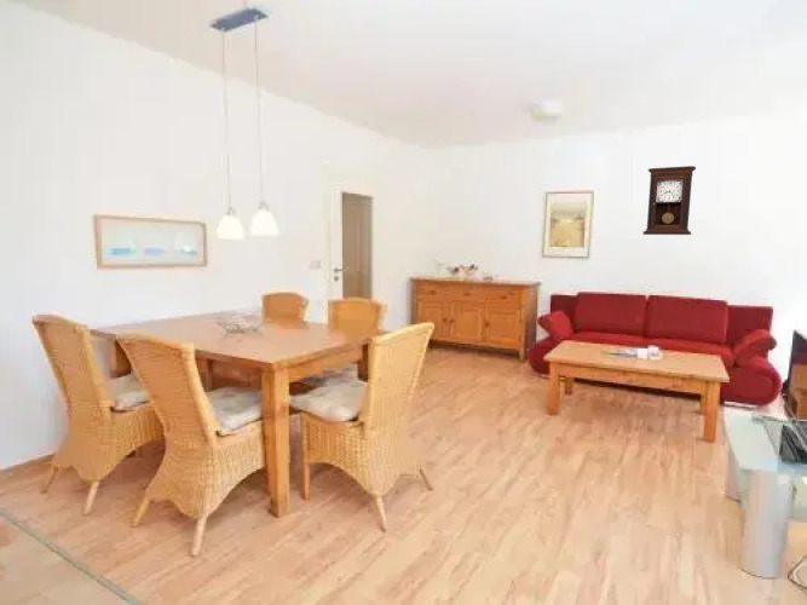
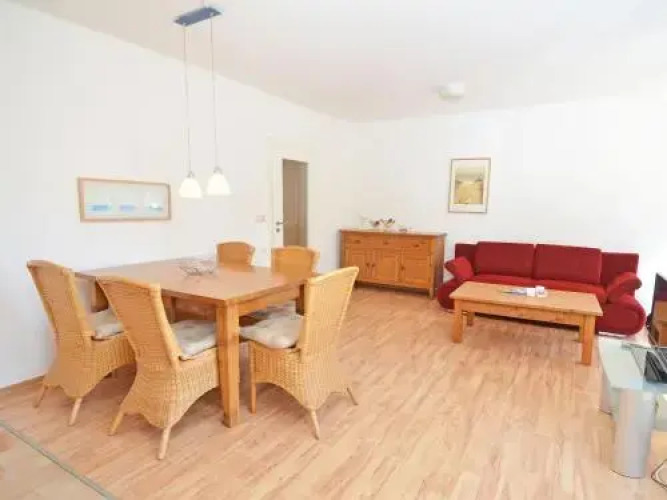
- pendulum clock (668, 201)
